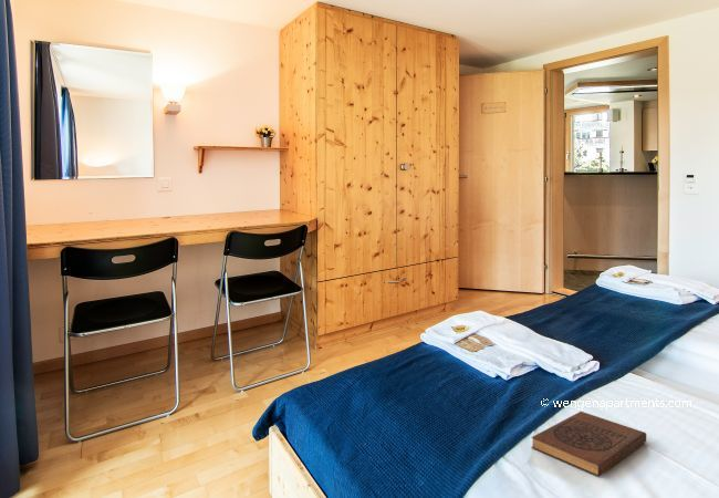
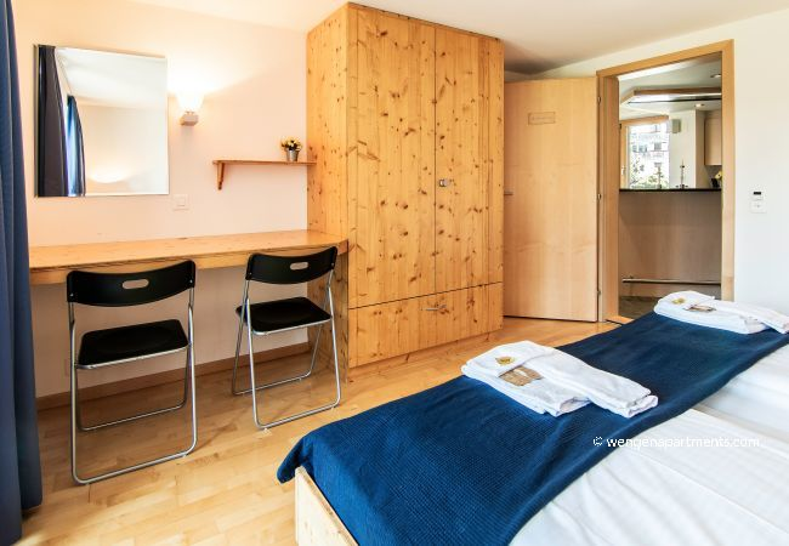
- book (588, 439)
